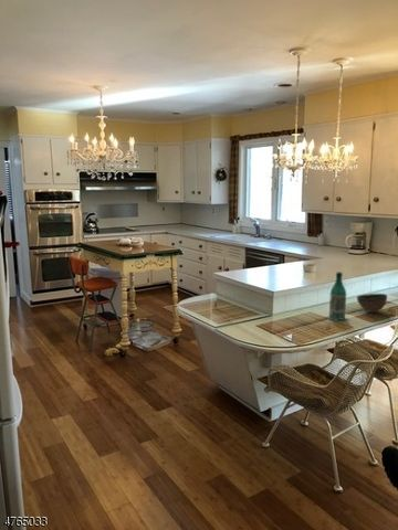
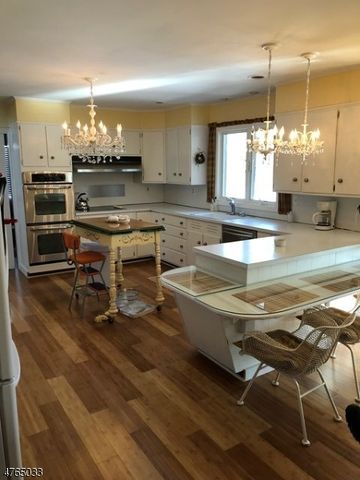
- bowl (371, 303)
- bottle (337, 295)
